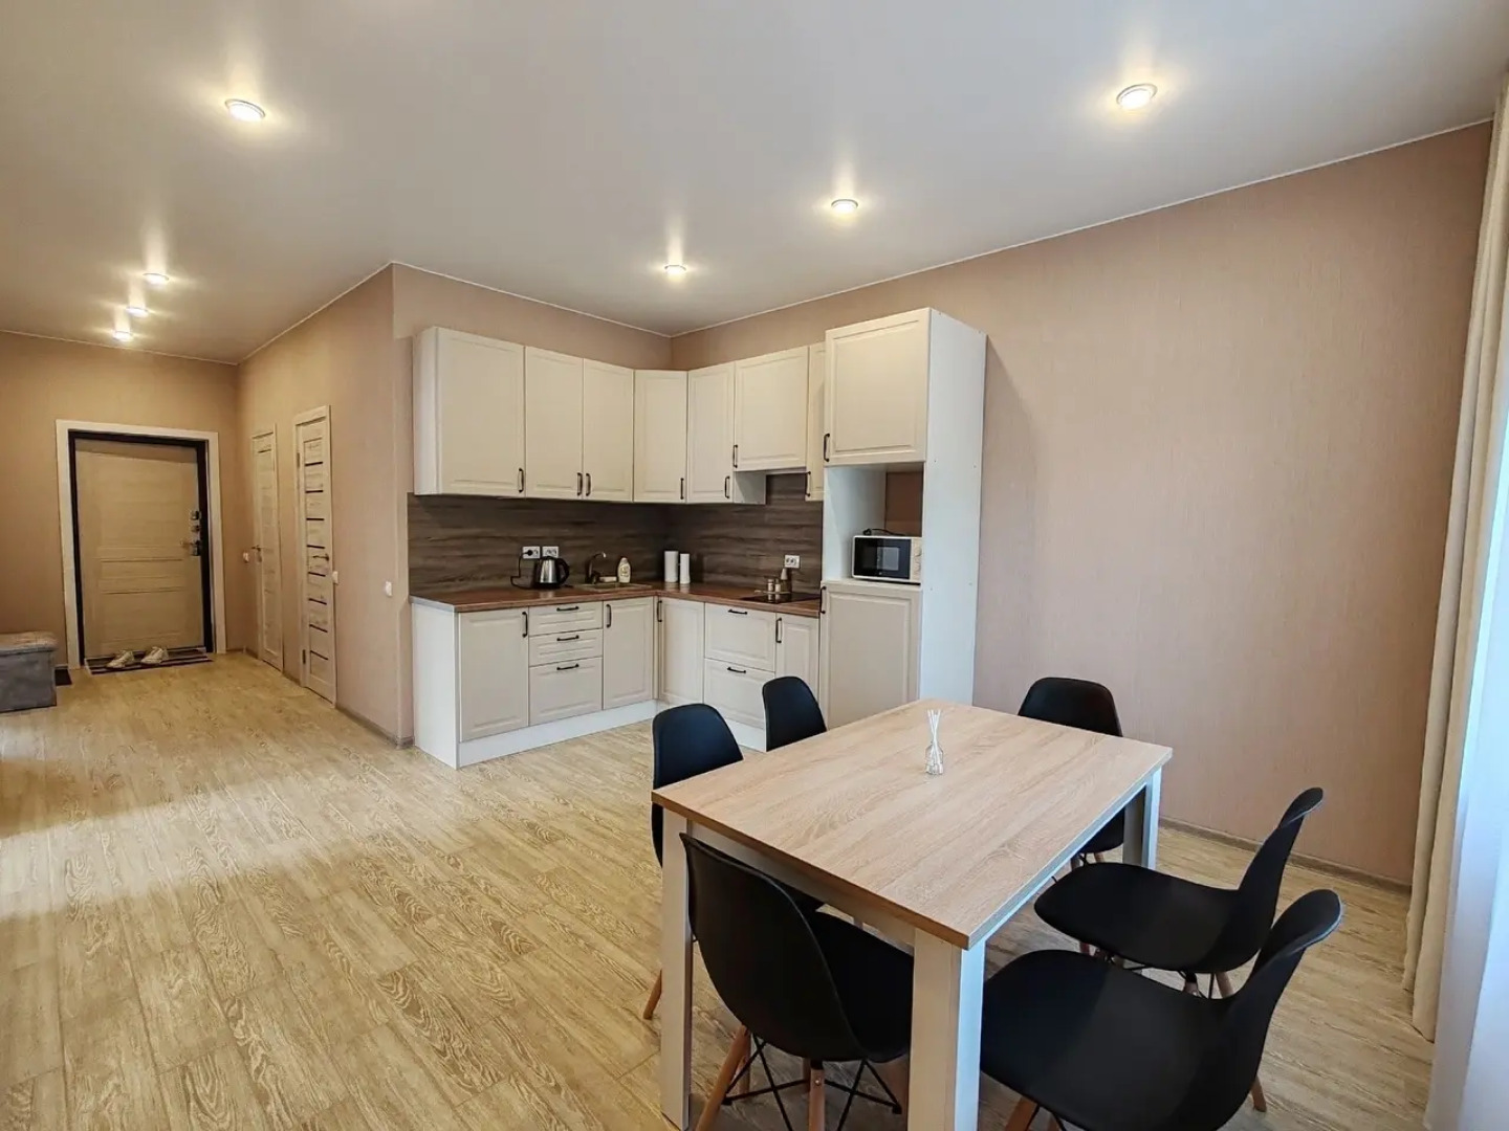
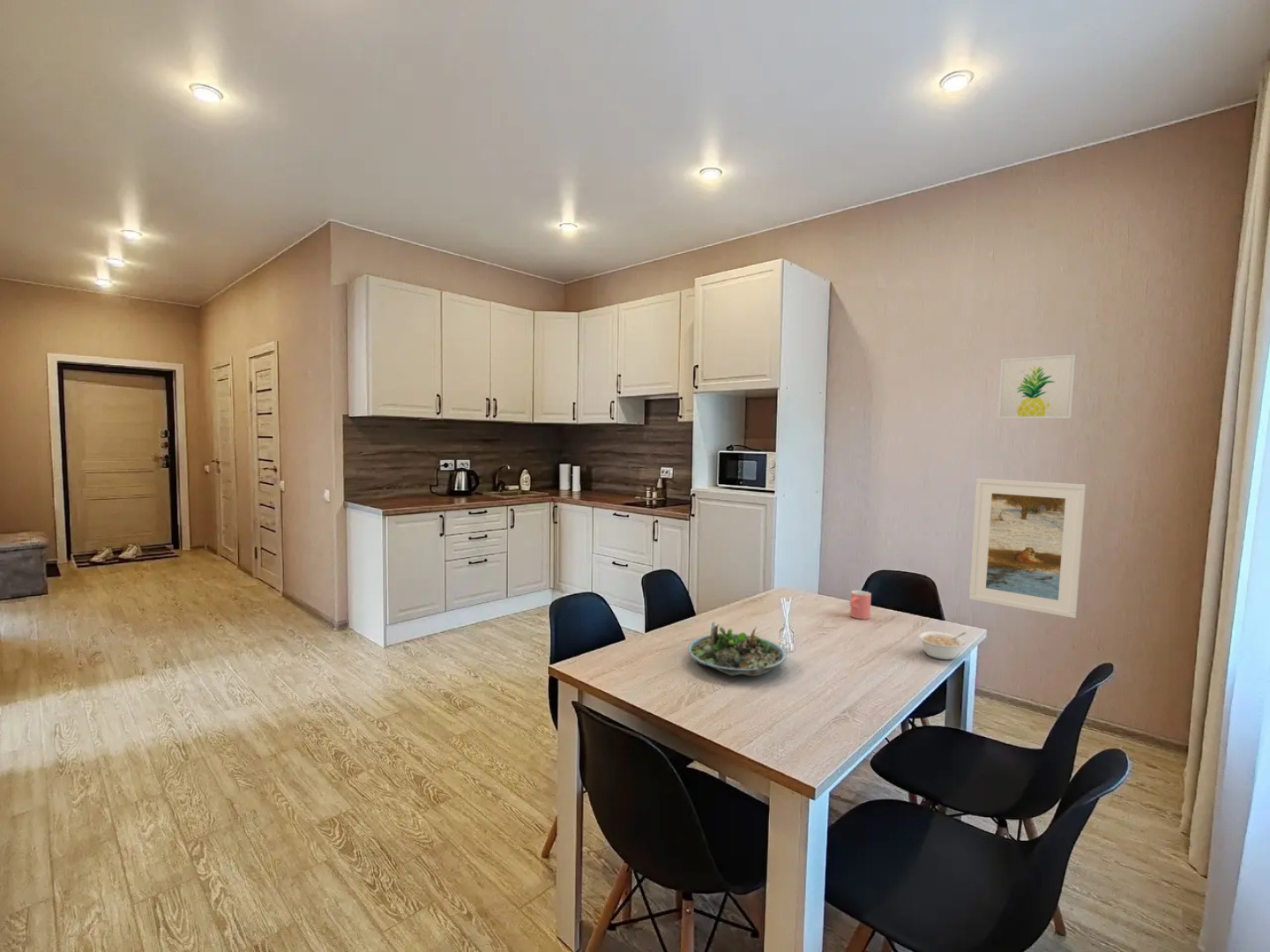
+ wall art (1035, 388)
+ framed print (1024, 545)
+ legume (941, 644)
+ succulent planter (736, 643)
+ cup (858, 605)
